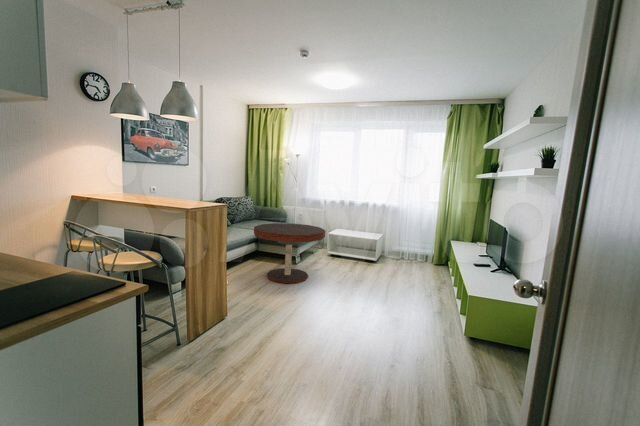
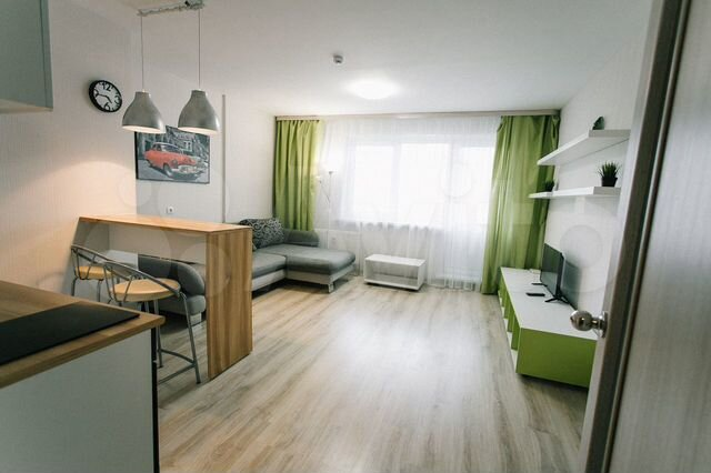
- coffee table (288, 252)
